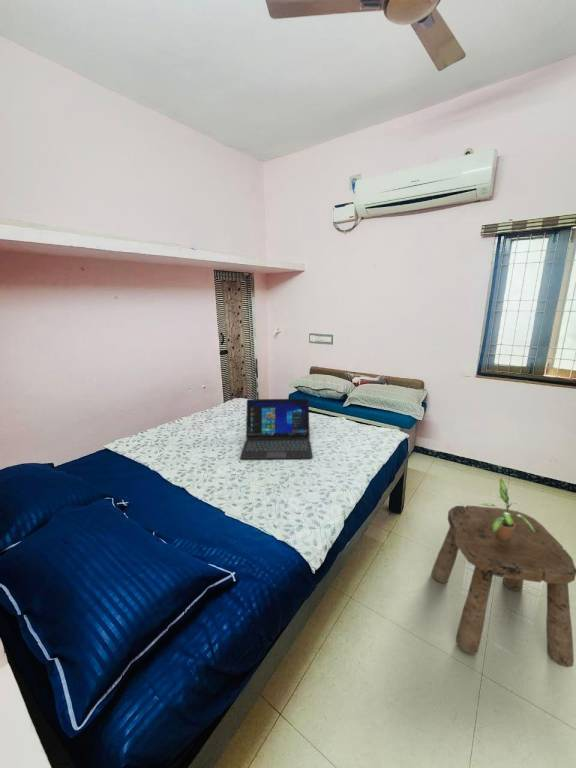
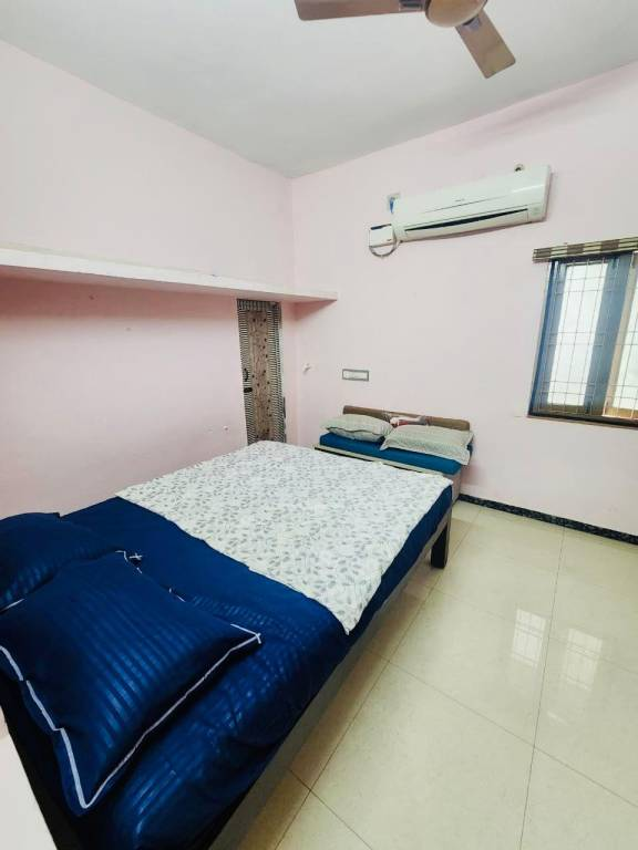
- laptop (277, 426)
- stool (498, 574)
- potted plant (508, 507)
